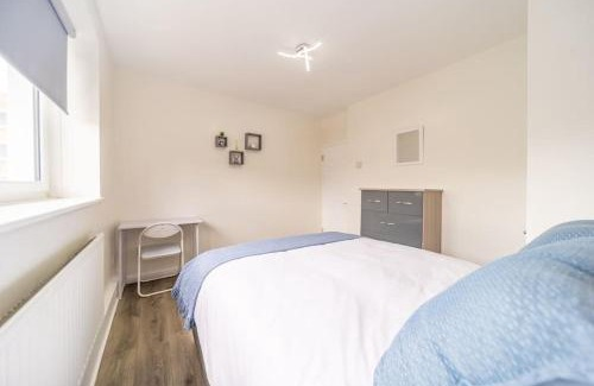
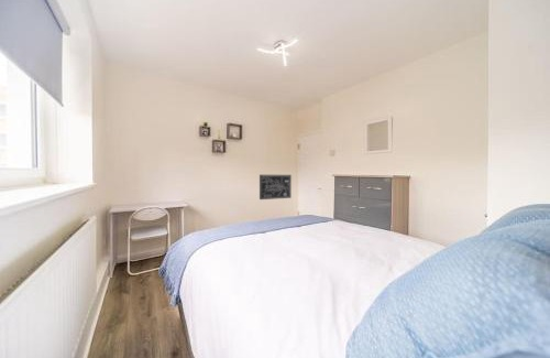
+ wall art (275, 186)
